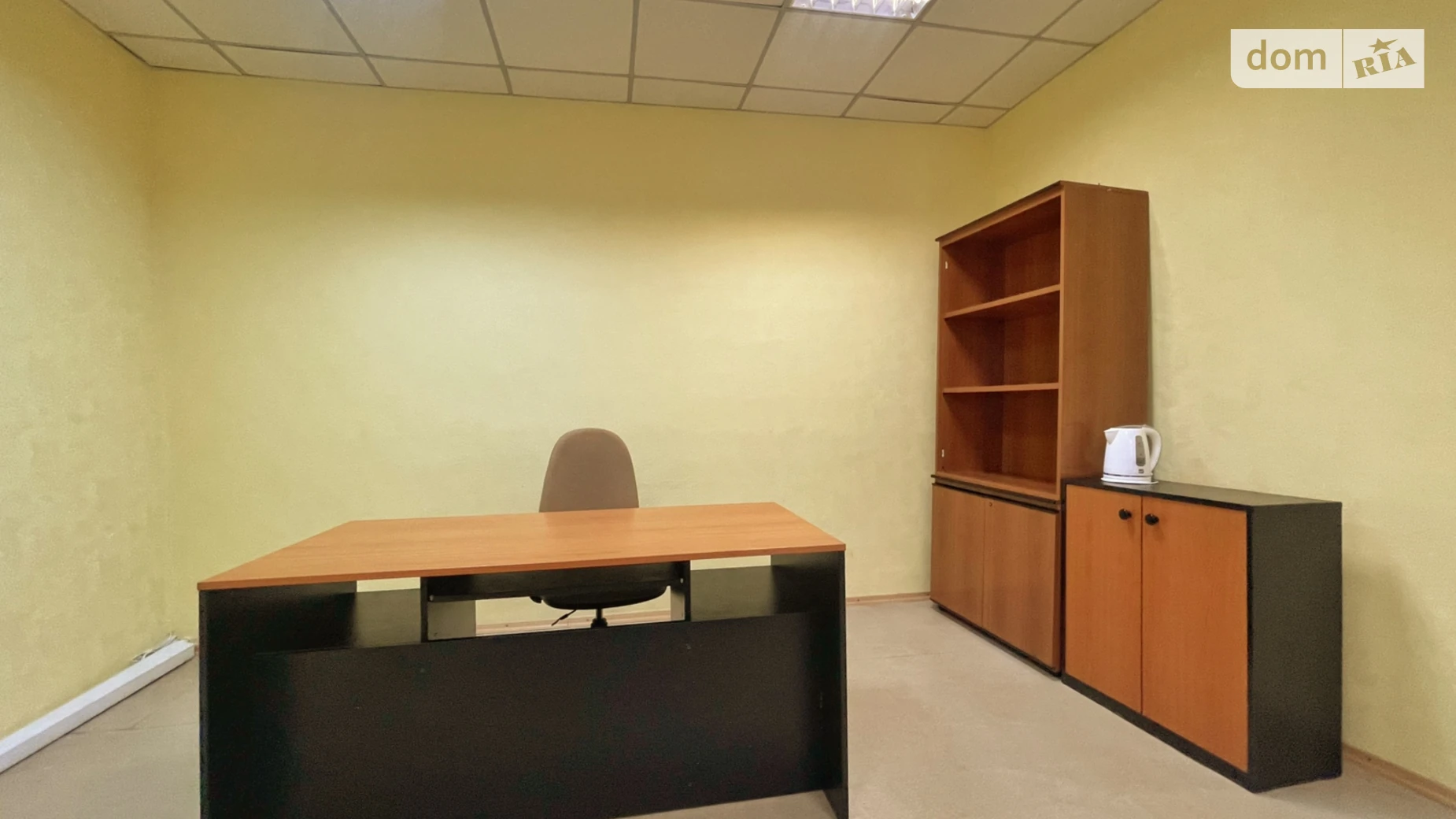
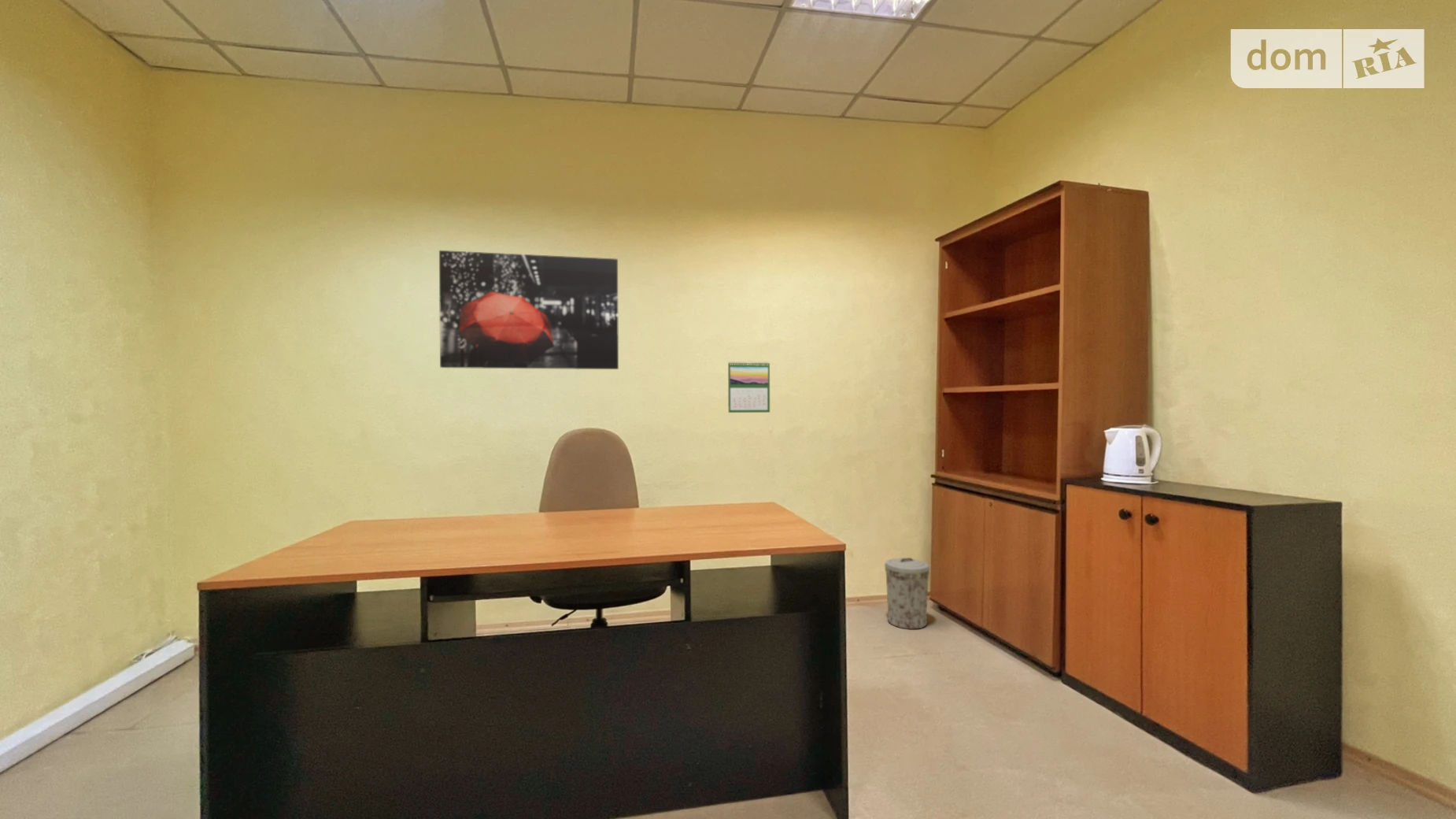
+ wall art (531, 312)
+ calendar (748, 386)
+ trash can (907, 590)
